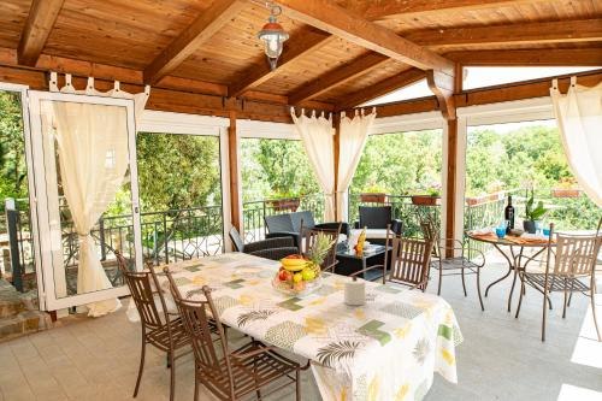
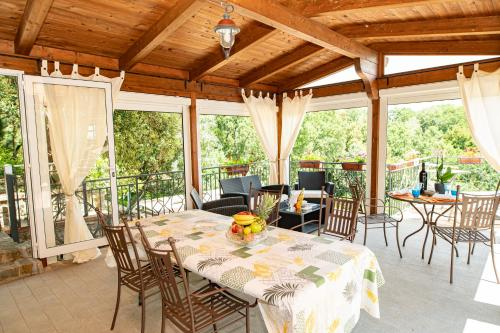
- candle (354, 288)
